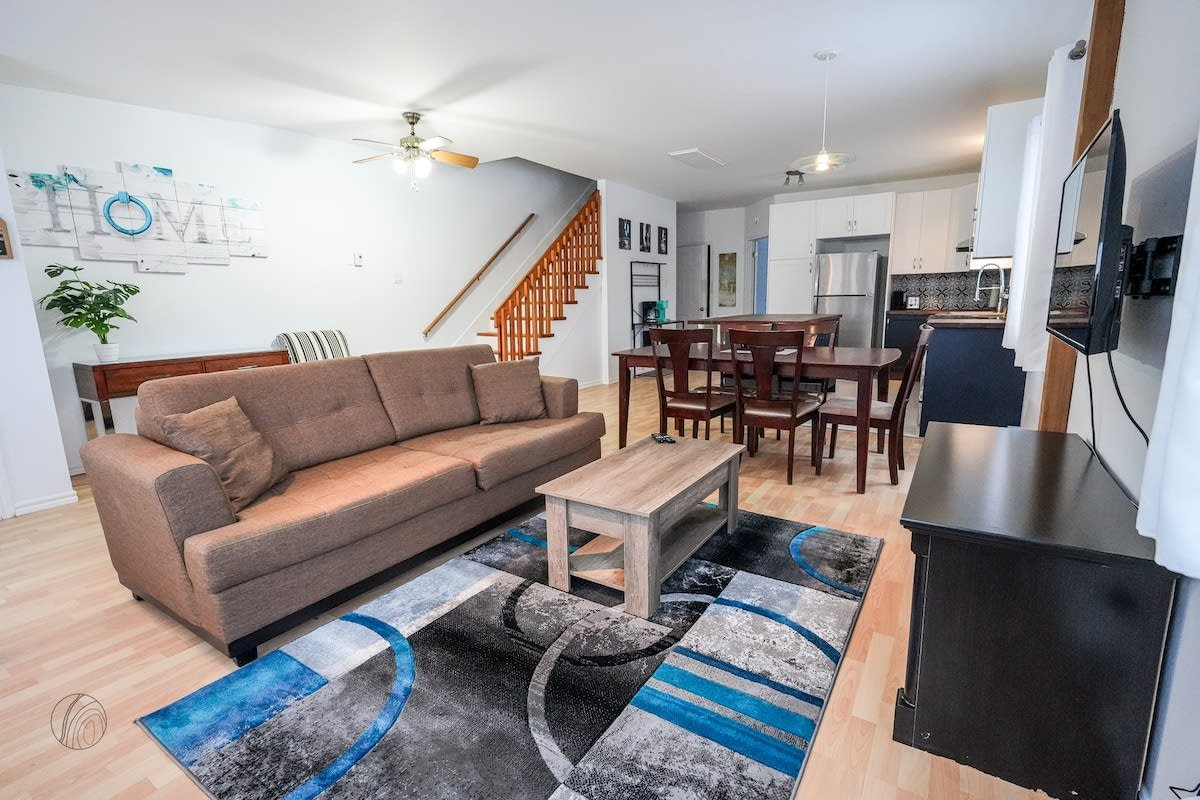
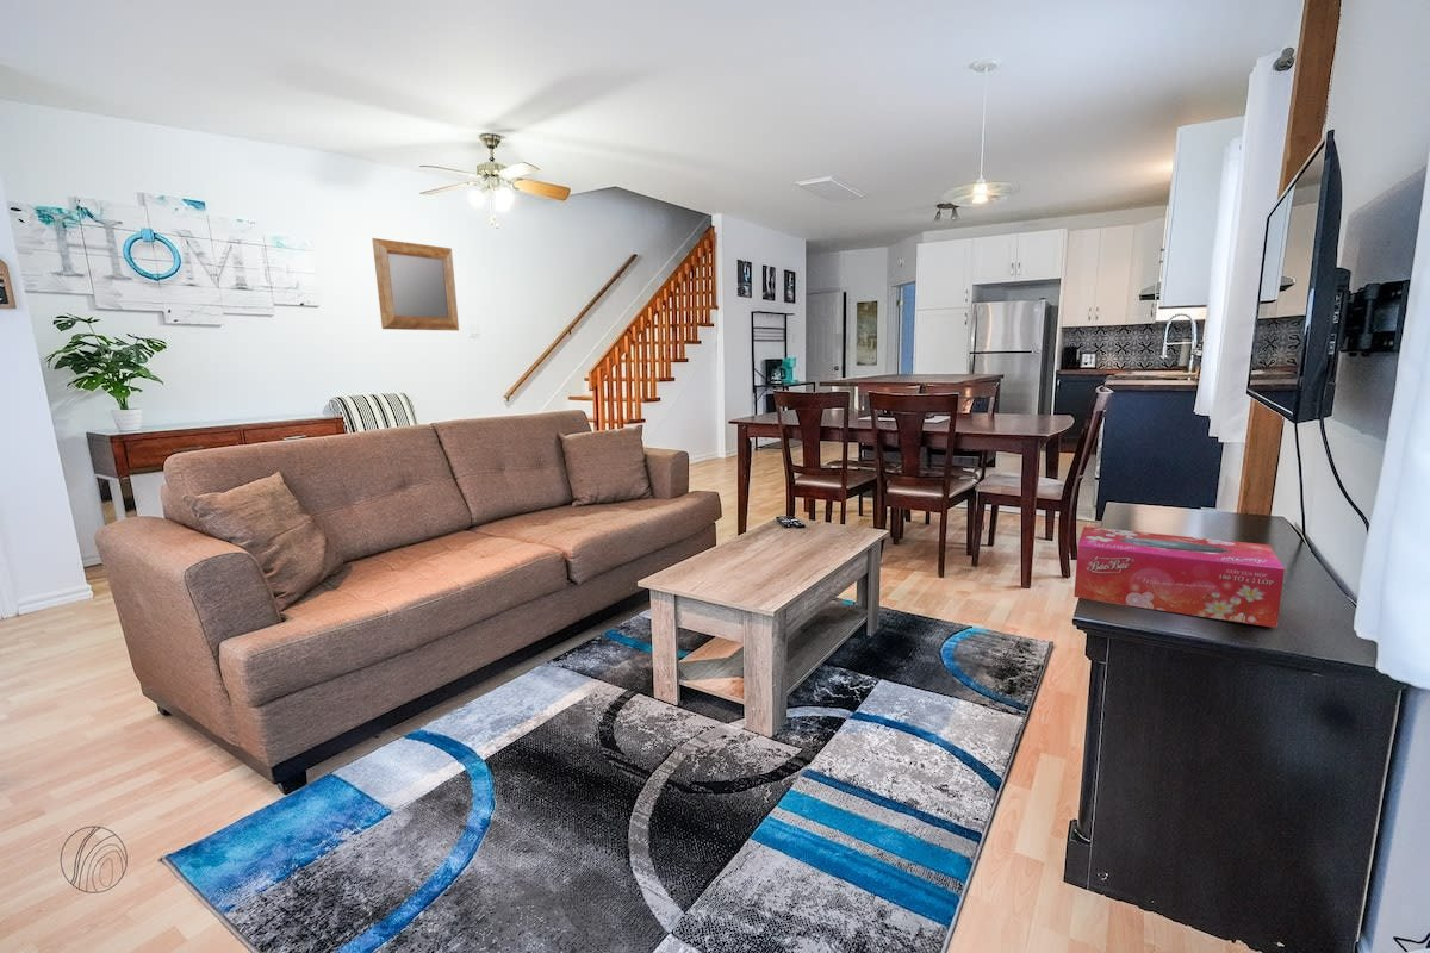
+ tissue box (1169, 571)
+ mirror (419, 286)
